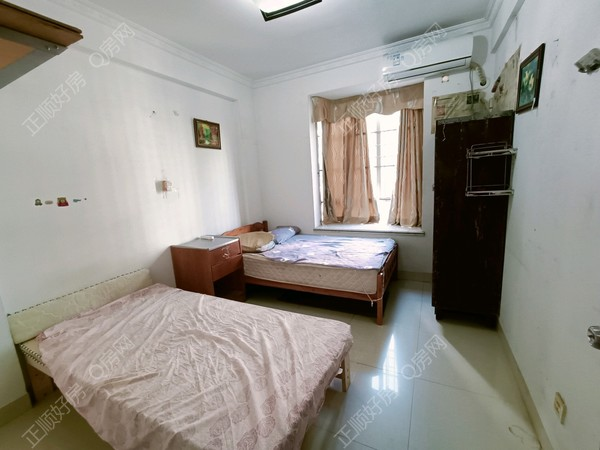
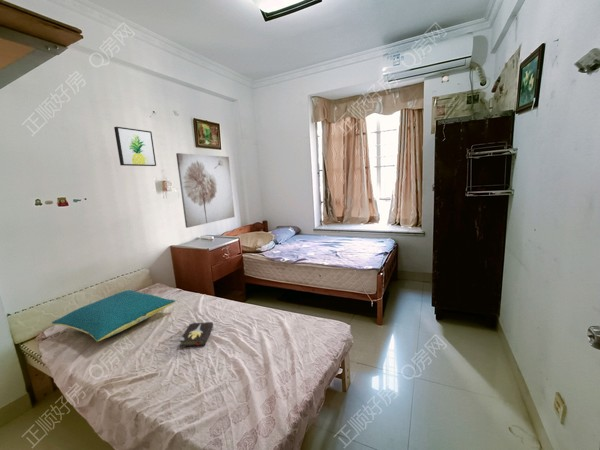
+ wall art (209, 189)
+ hardback book (197, 333)
+ pillow (117, 311)
+ wall art (136, 147)
